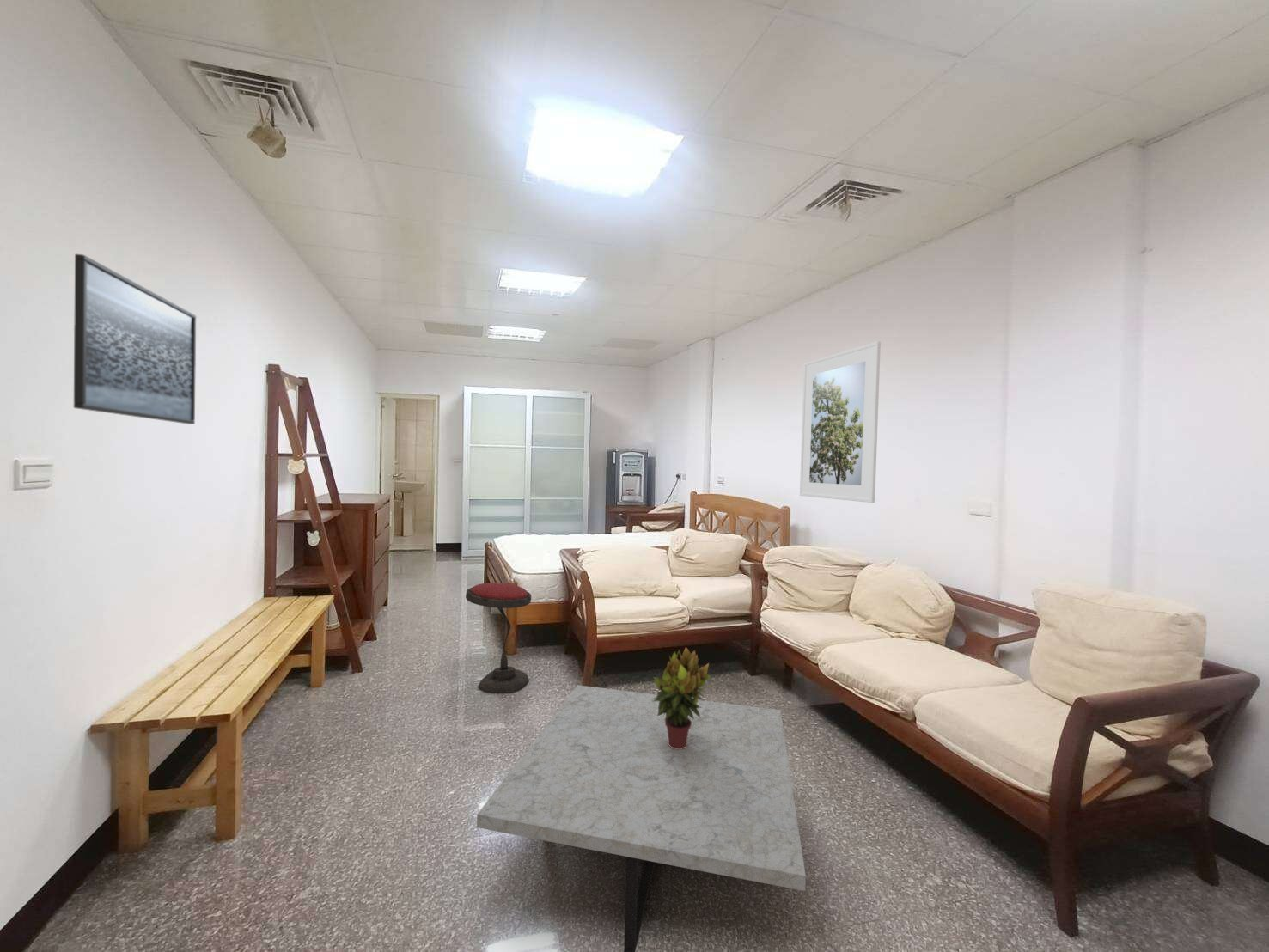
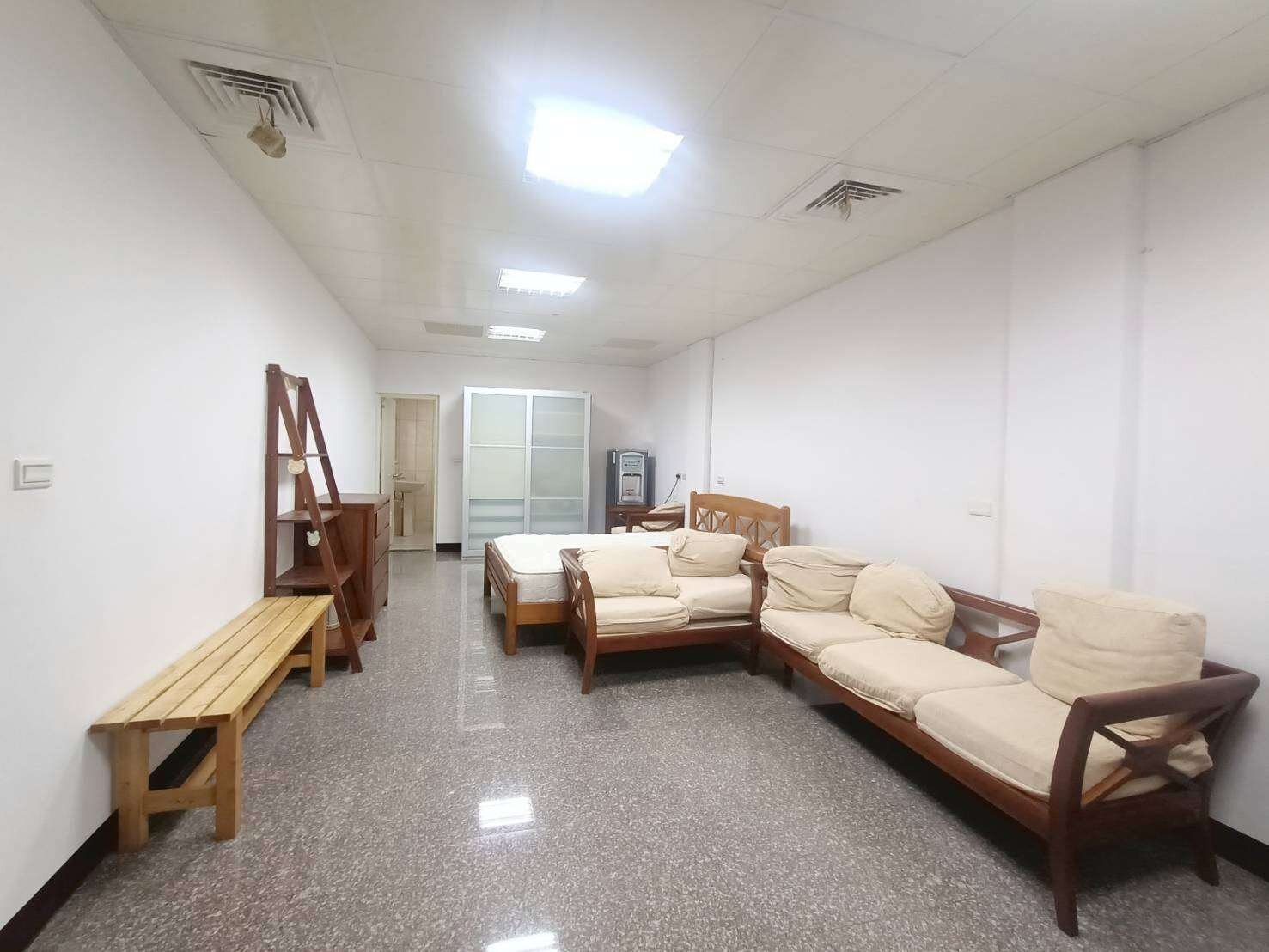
- potted plant (679, 697)
- side table (506, 636)
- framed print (145, 353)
- coffee table (656, 799)
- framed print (836, 426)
